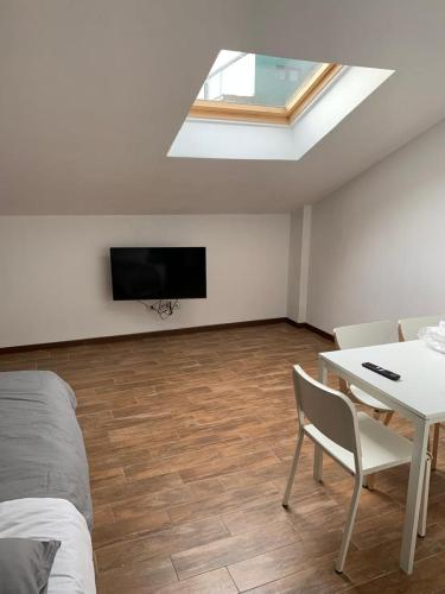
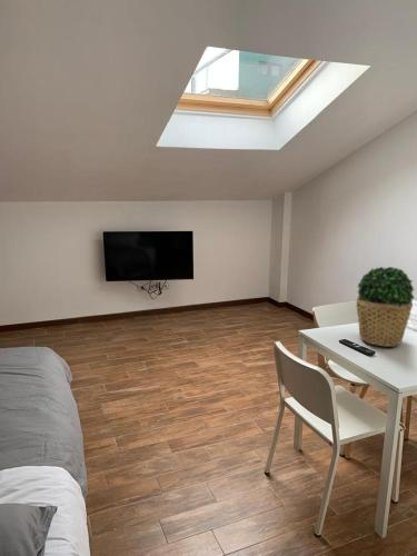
+ potted plant (384, 305)
